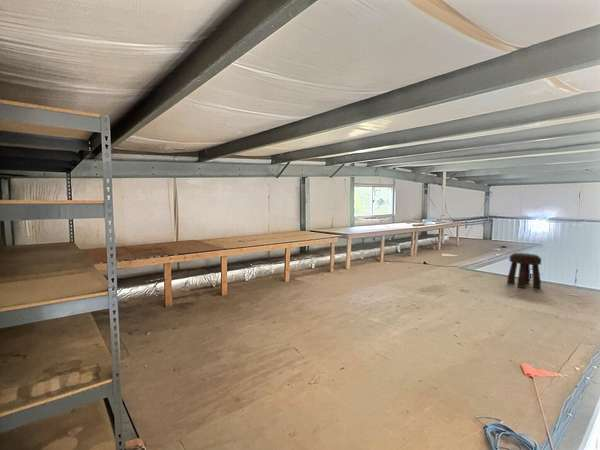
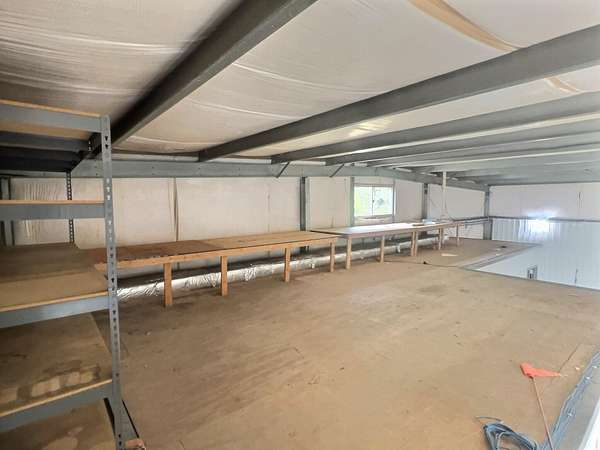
- stool (524, 269)
